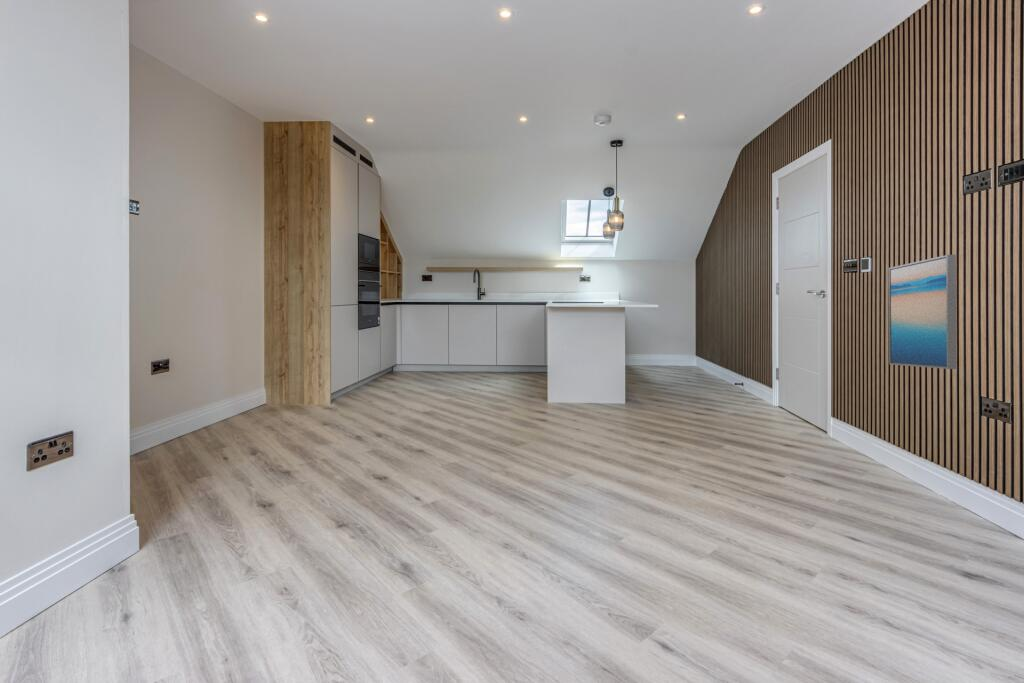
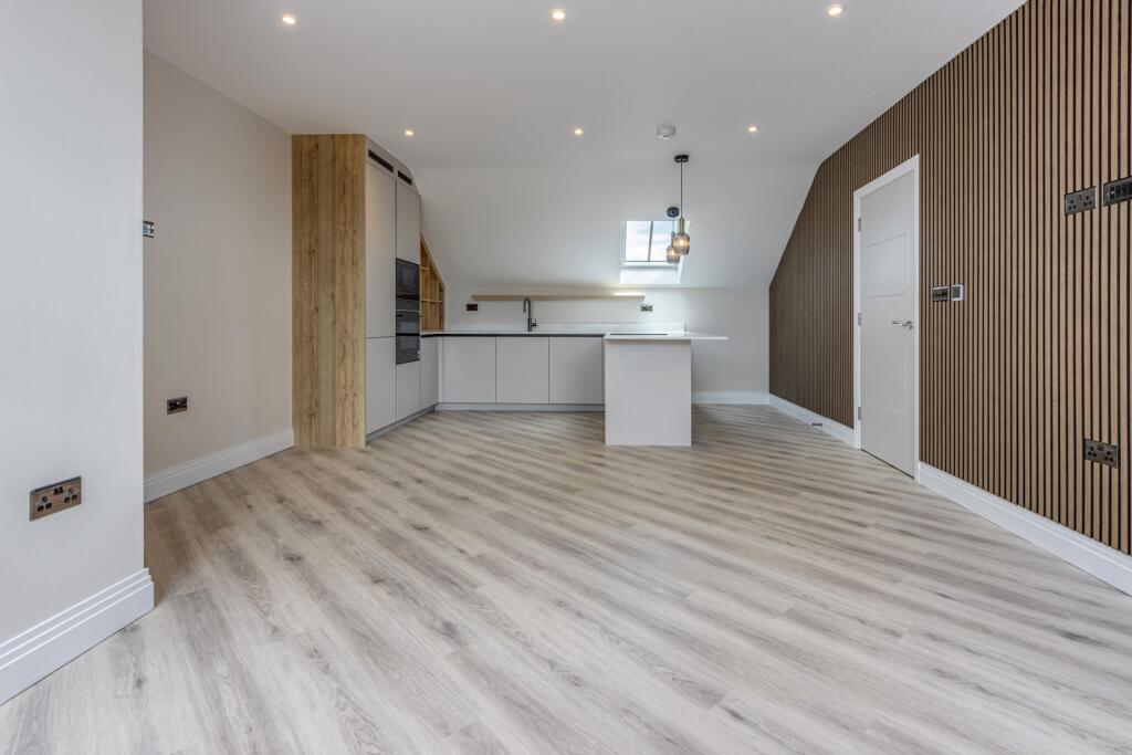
- wall art (919, 314)
